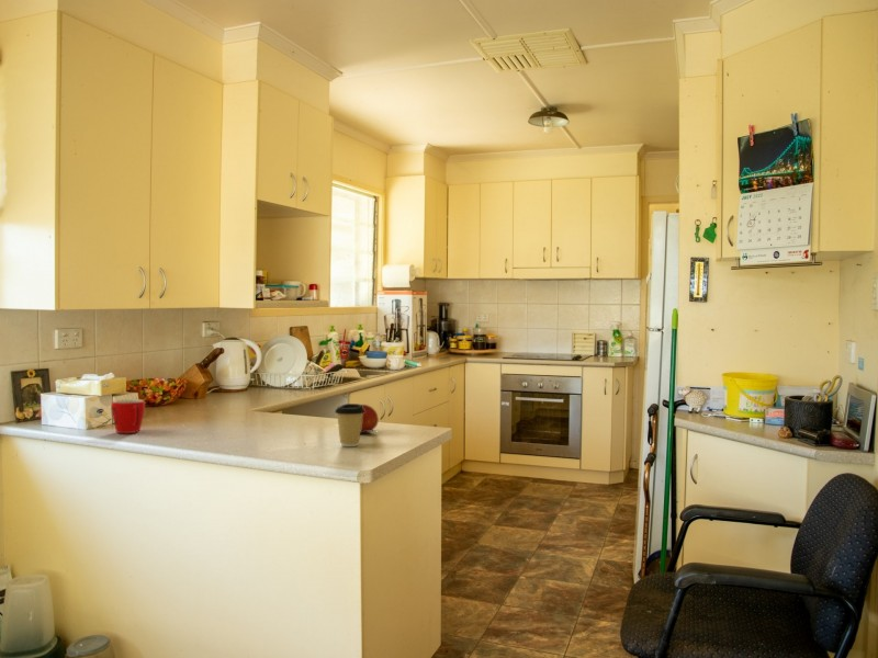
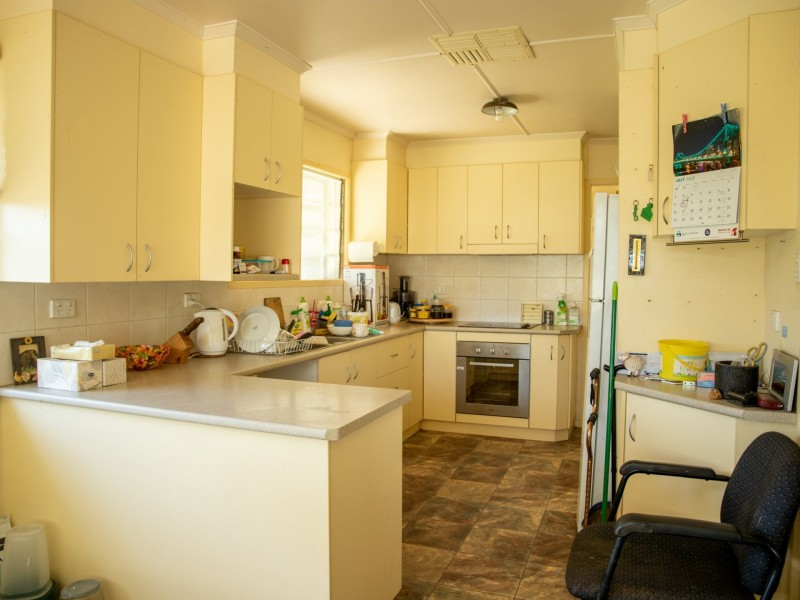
- fruit (362, 418)
- mug (130, 417)
- coffee cup (349, 424)
